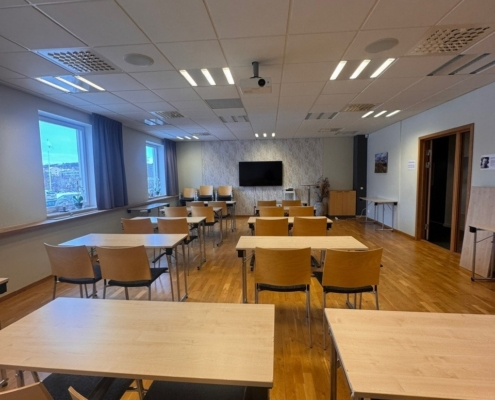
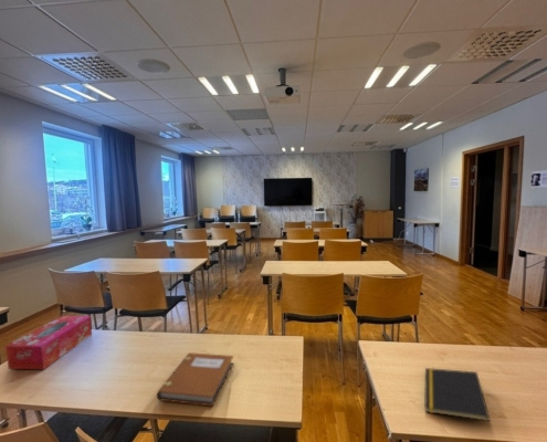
+ notebook (199, 375)
+ tissue box (53, 339)
+ notepad (452, 390)
